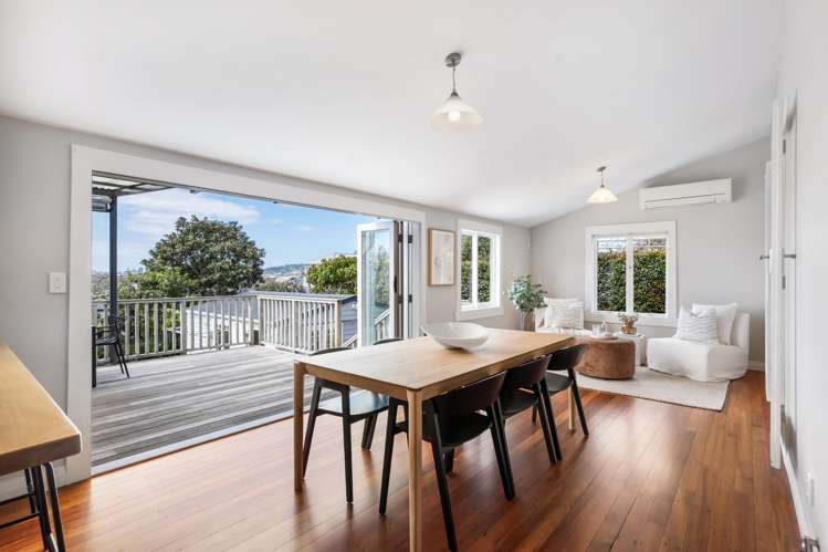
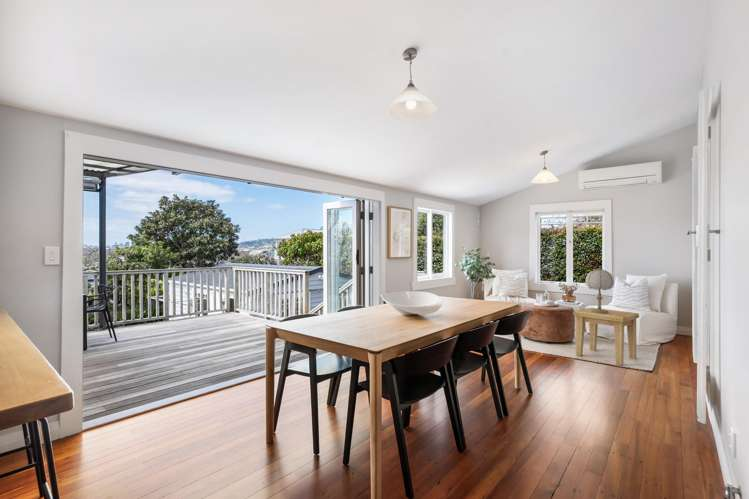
+ table lamp (599, 289)
+ side table (614, 334)
